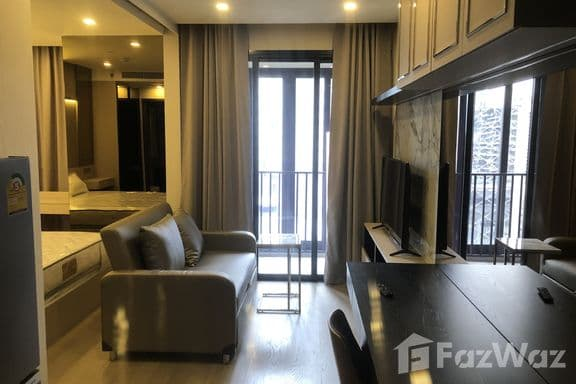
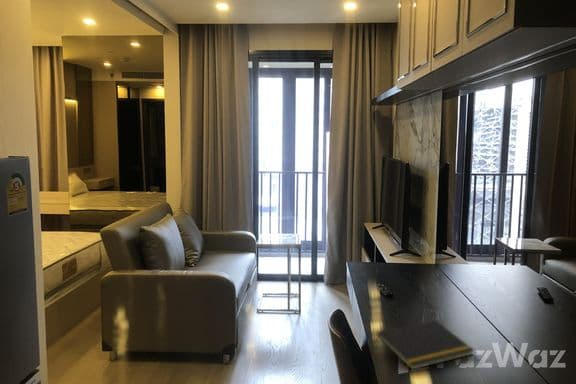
+ notepad (424, 342)
